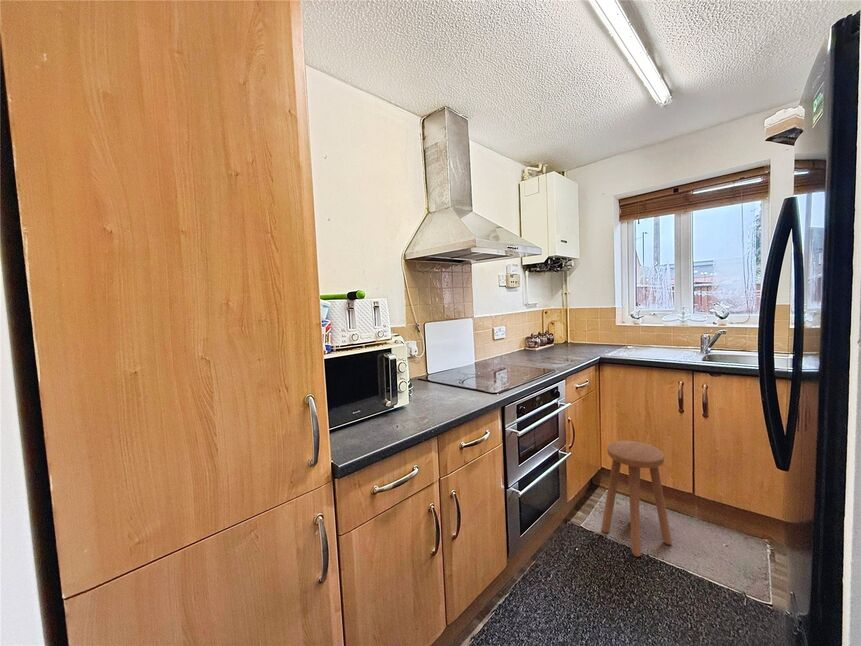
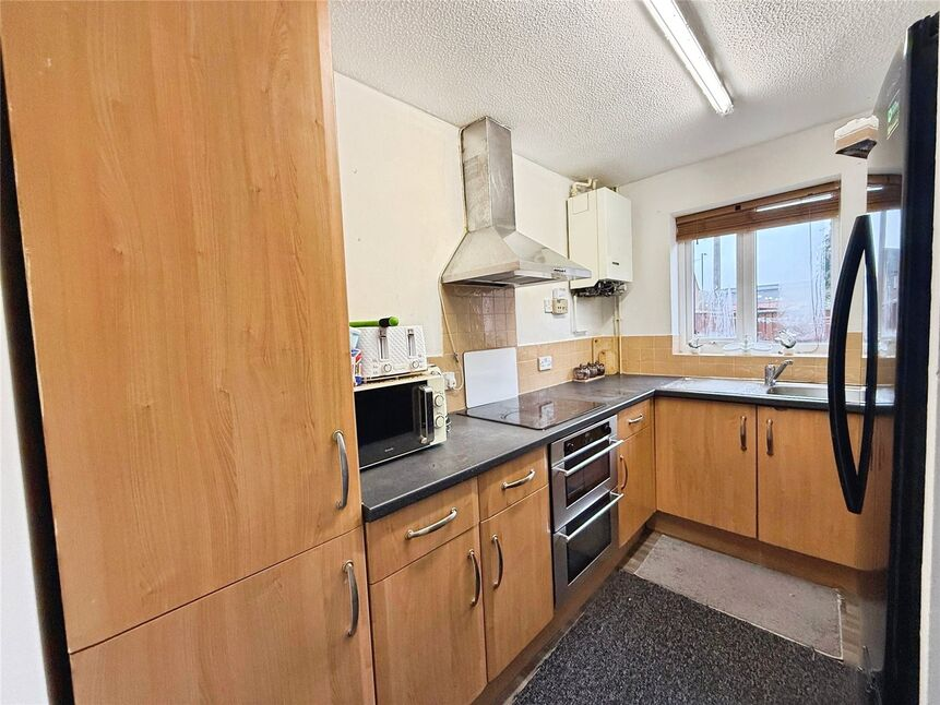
- stool (635, 494)
